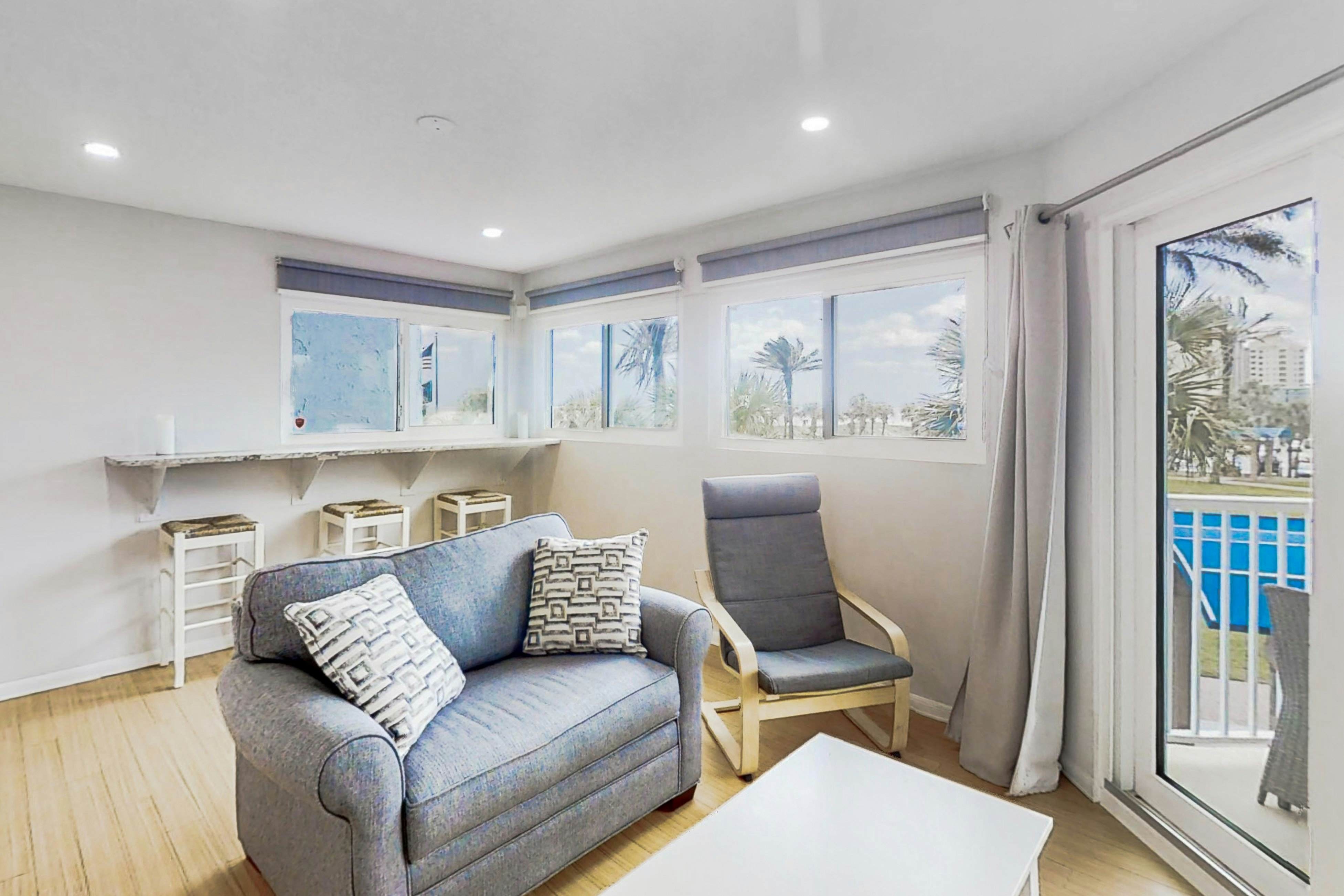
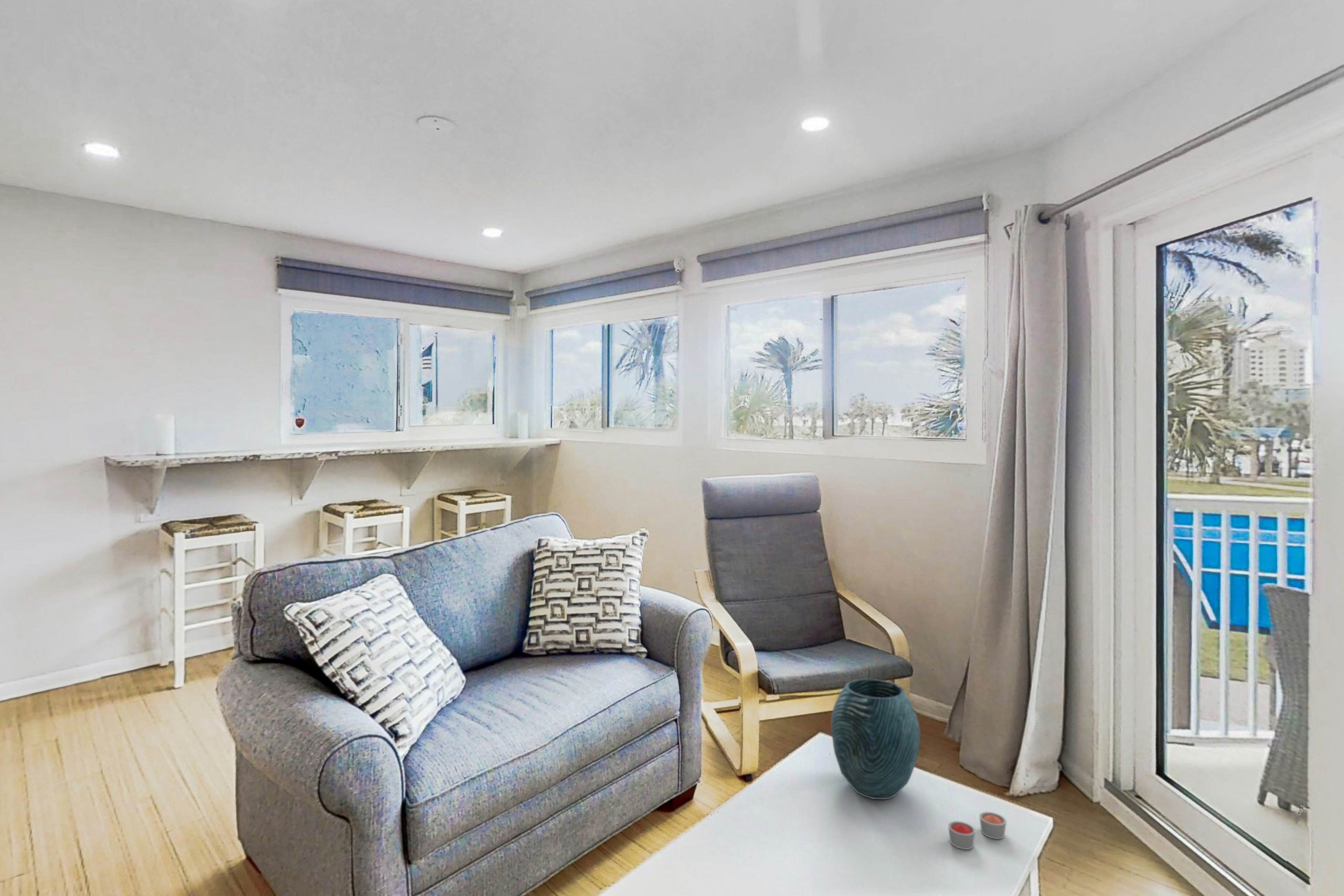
+ candle (975, 830)
+ vase (874, 738)
